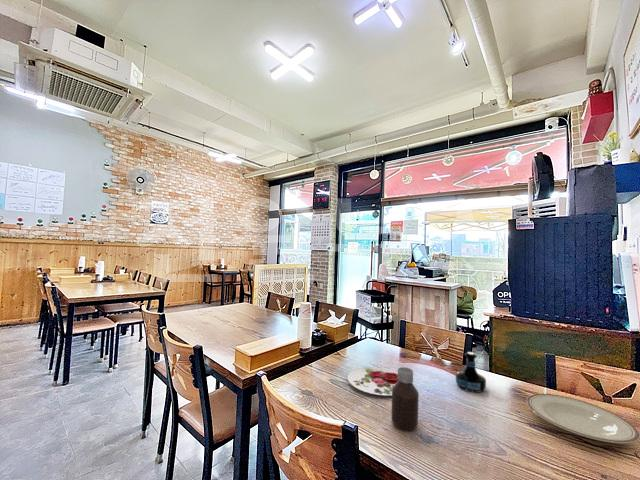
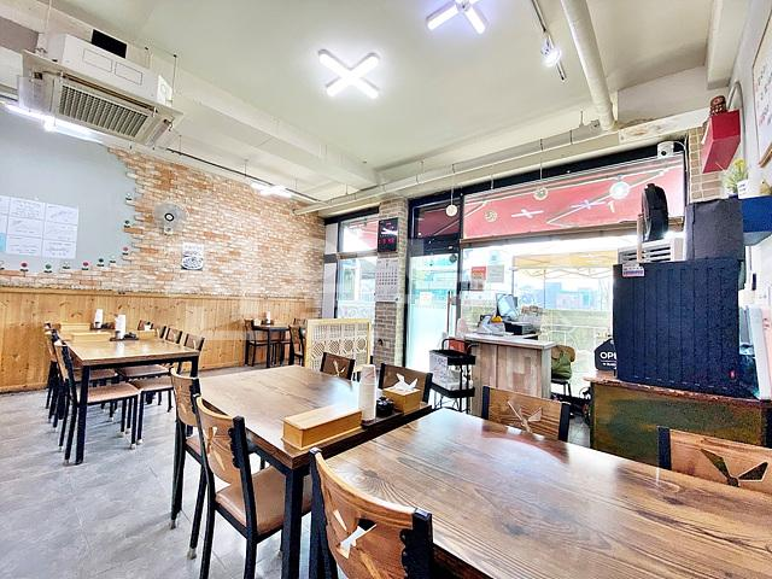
- plate (378, 379)
- bottle (405, 397)
- plate (577, 419)
- tequila bottle (470, 369)
